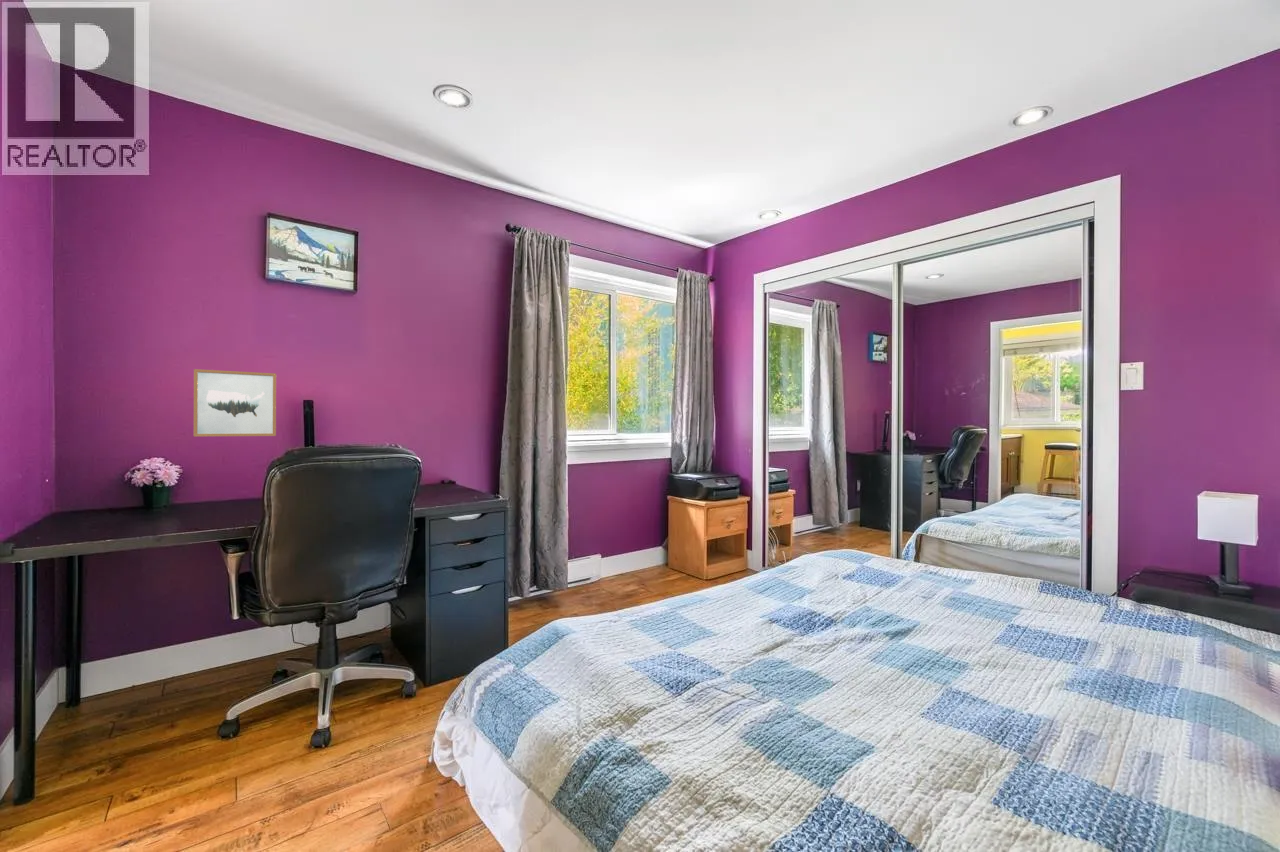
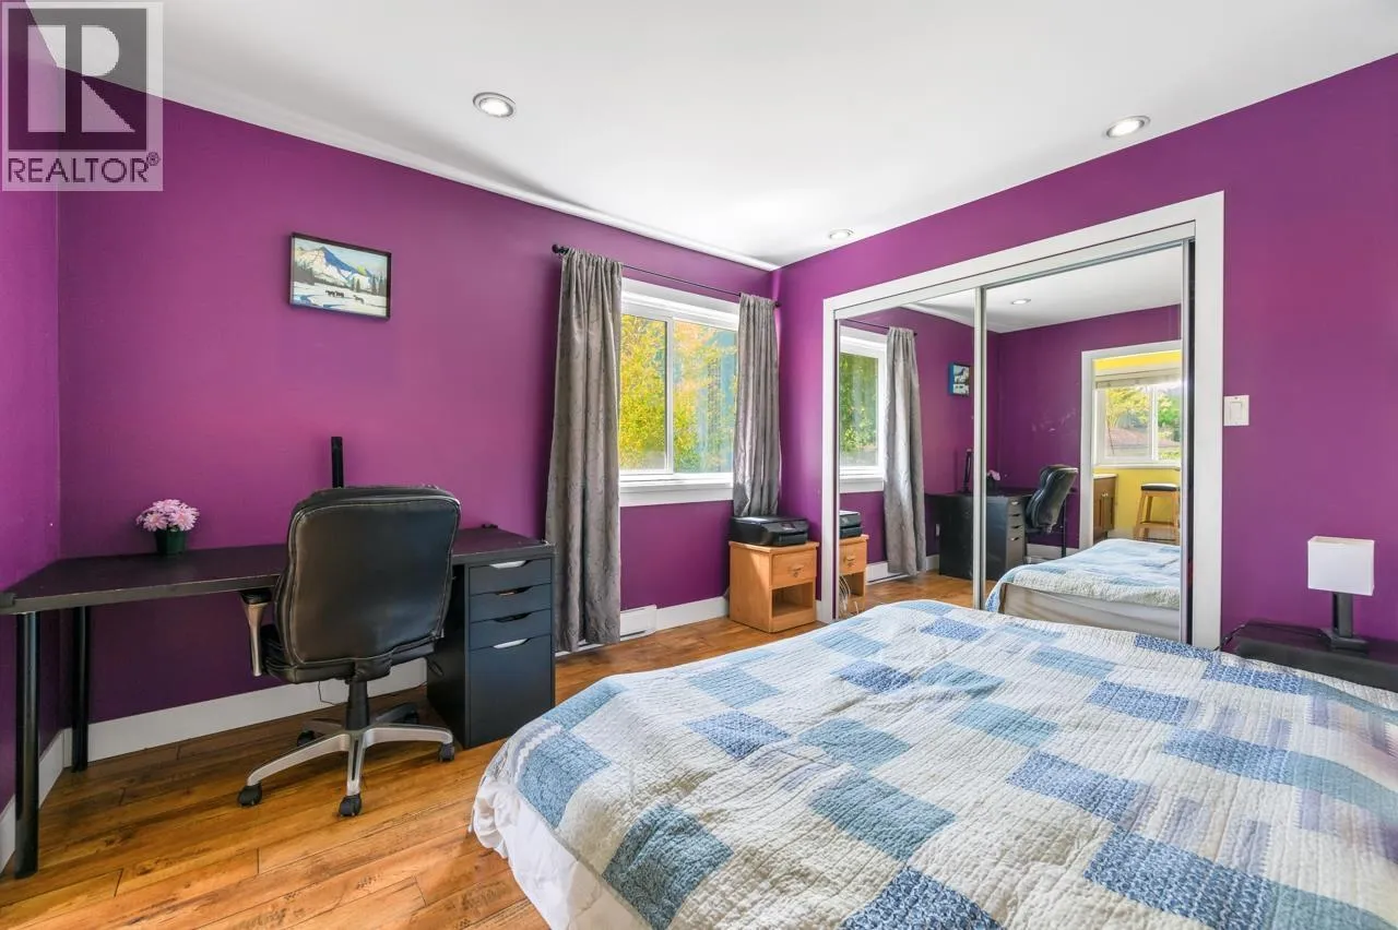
- wall art (236, 403)
